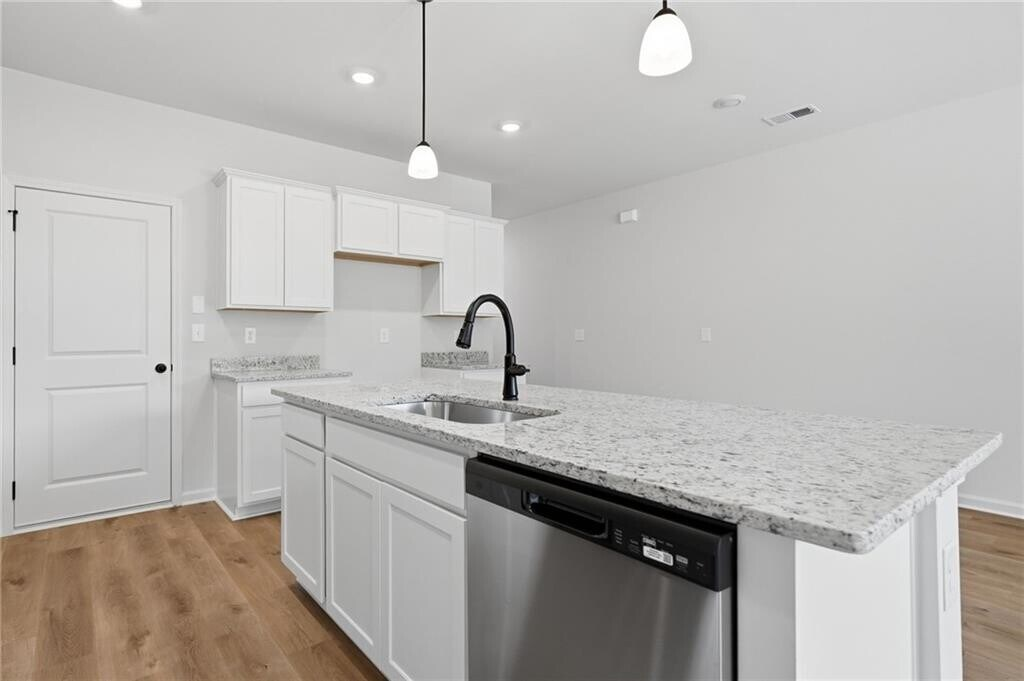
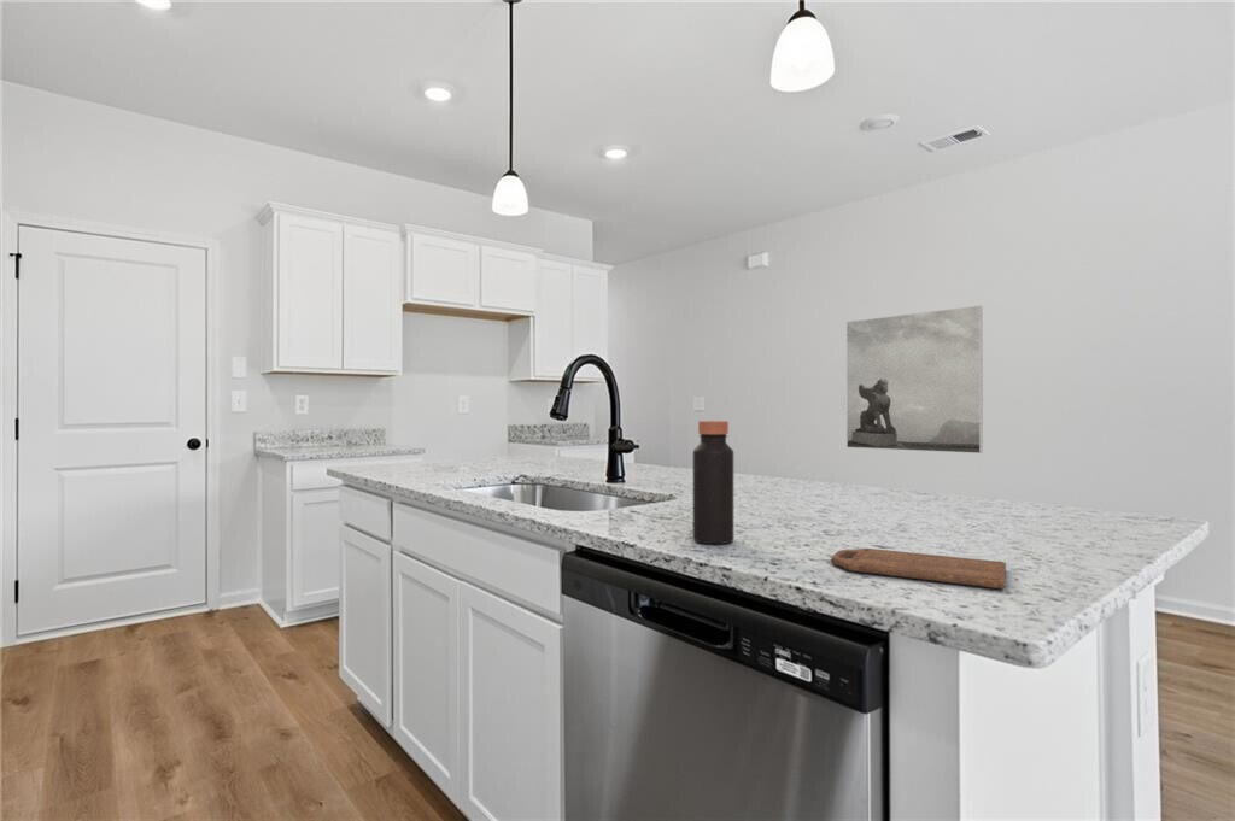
+ cutting board (914, 564)
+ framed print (908, 382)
+ bottle (713, 480)
